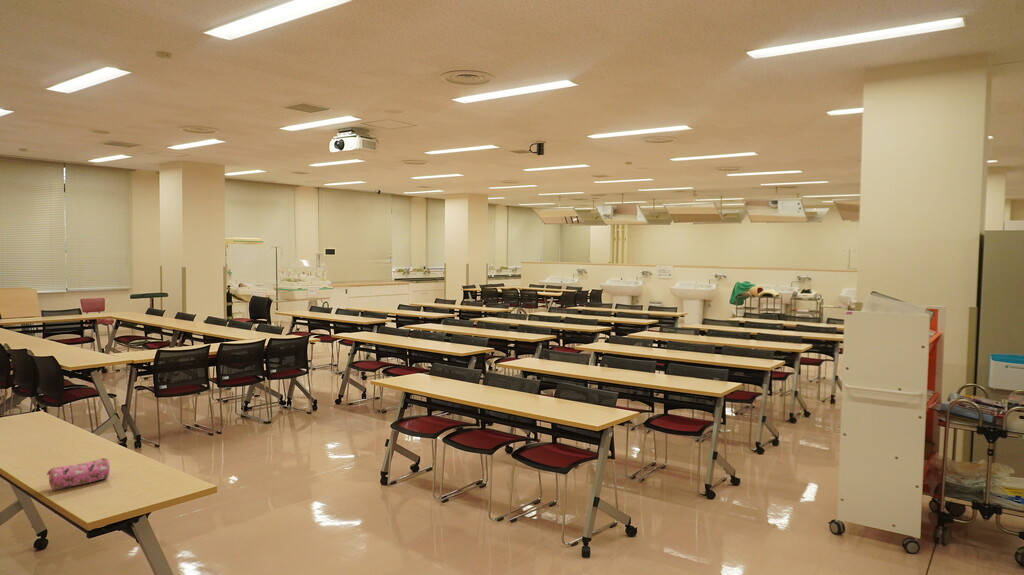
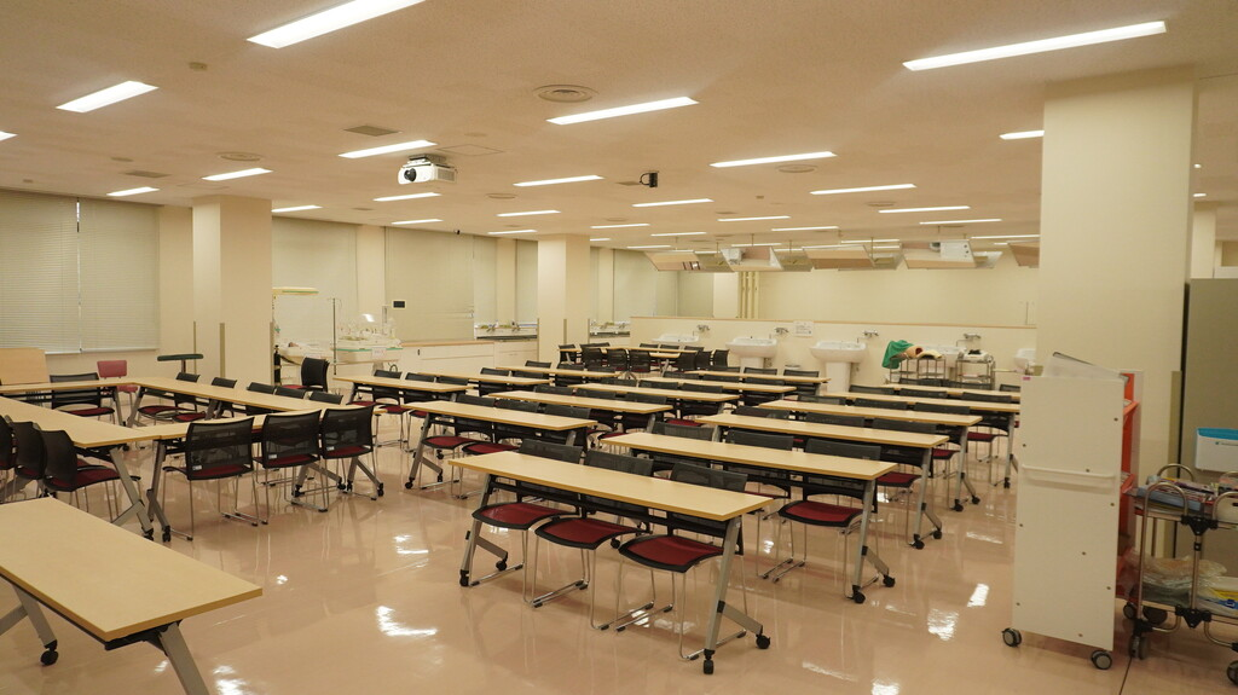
- pencil case (79, 473)
